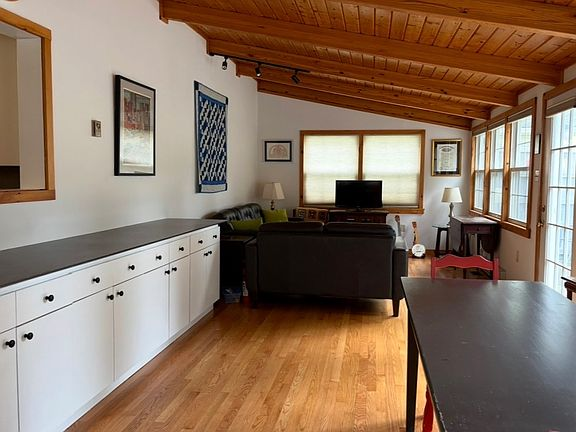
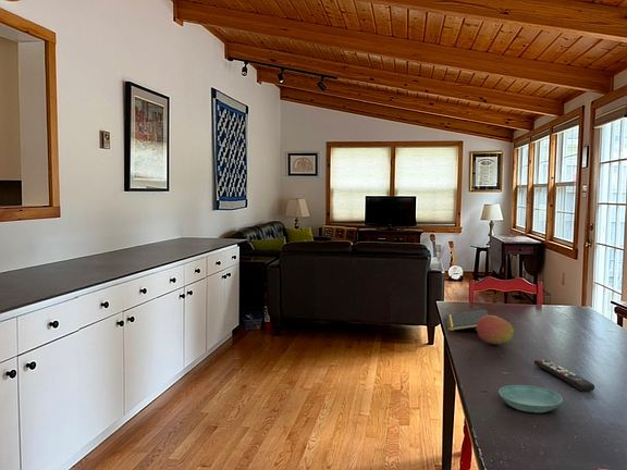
+ fruit (493, 330)
+ saucer (529, 399)
+ notepad (467, 319)
+ remote control (562, 373)
